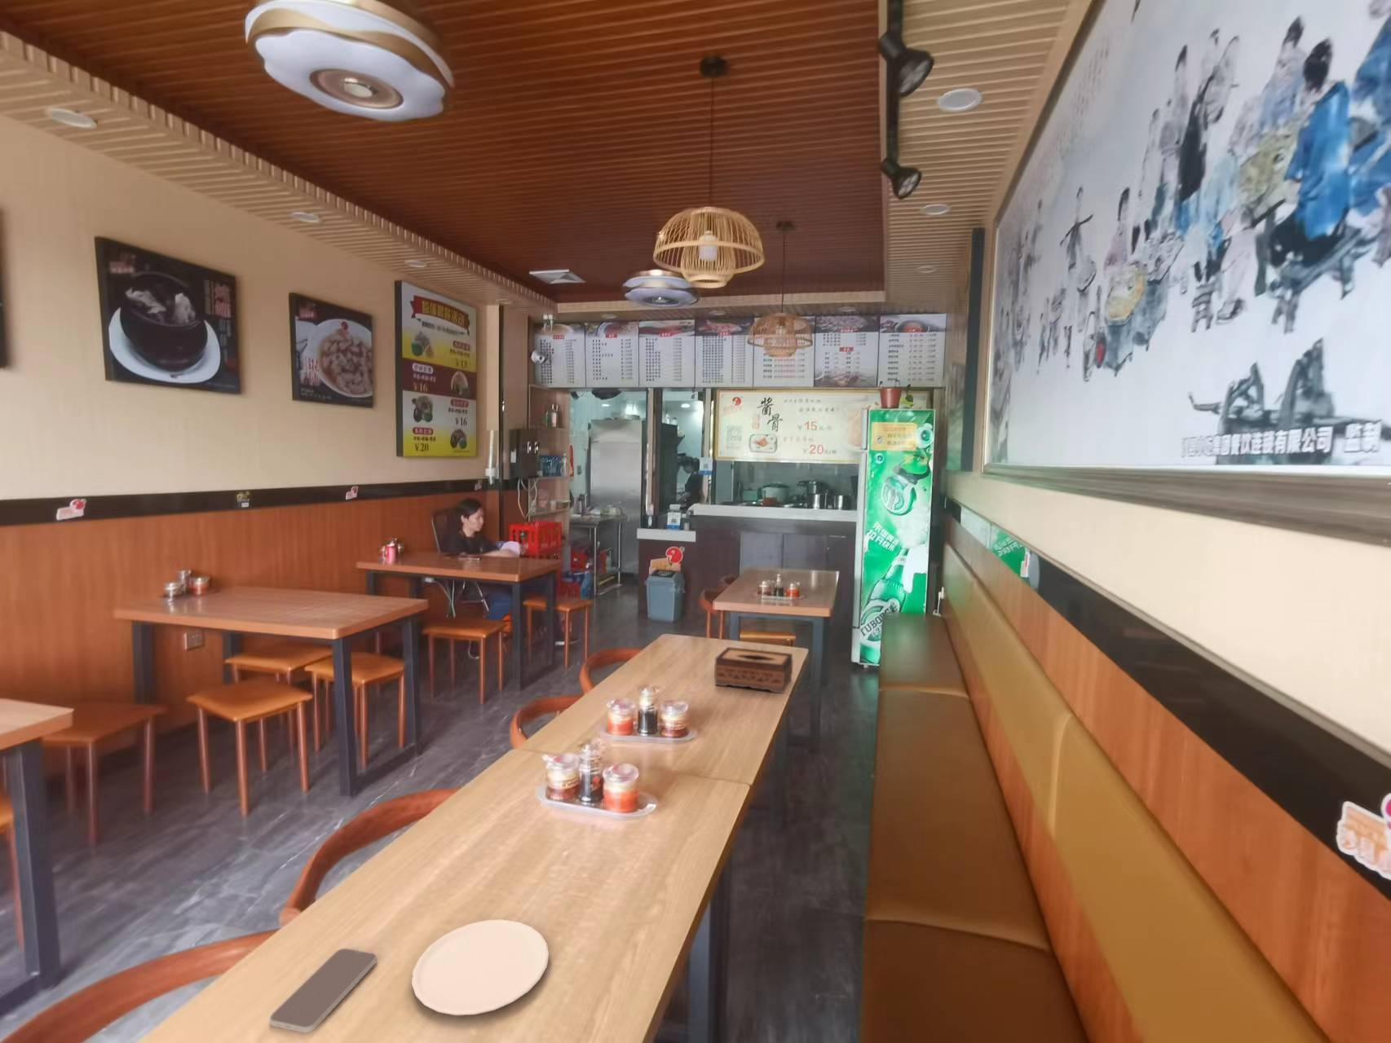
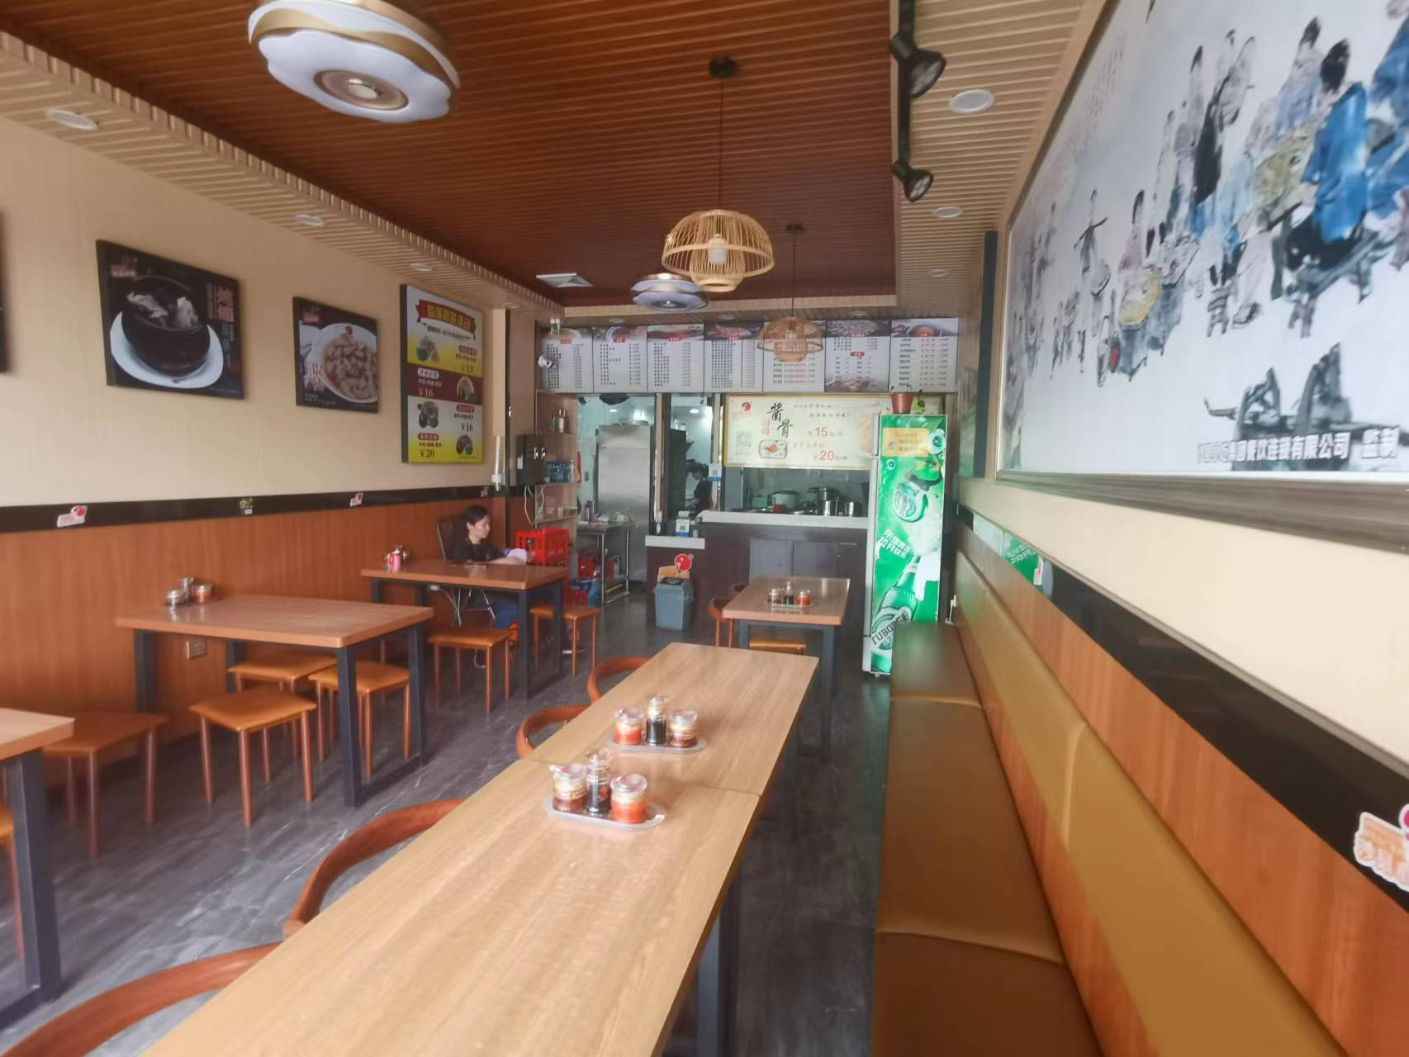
- smartphone (327, 987)
- tissue box (753, 669)
- plate (482, 965)
